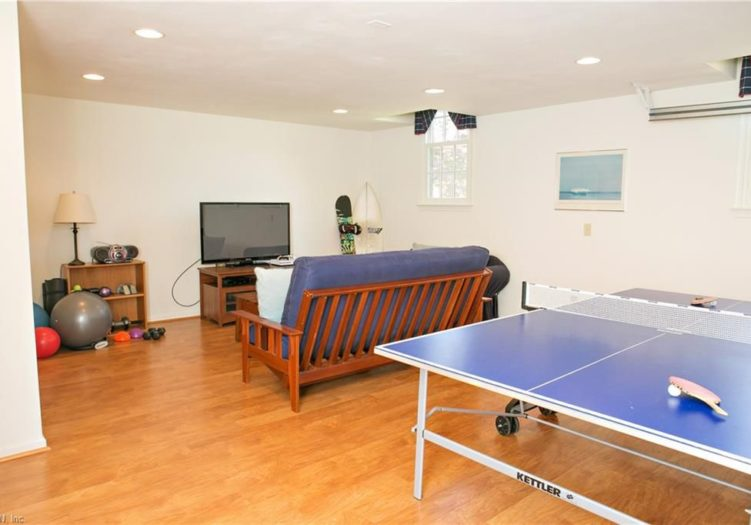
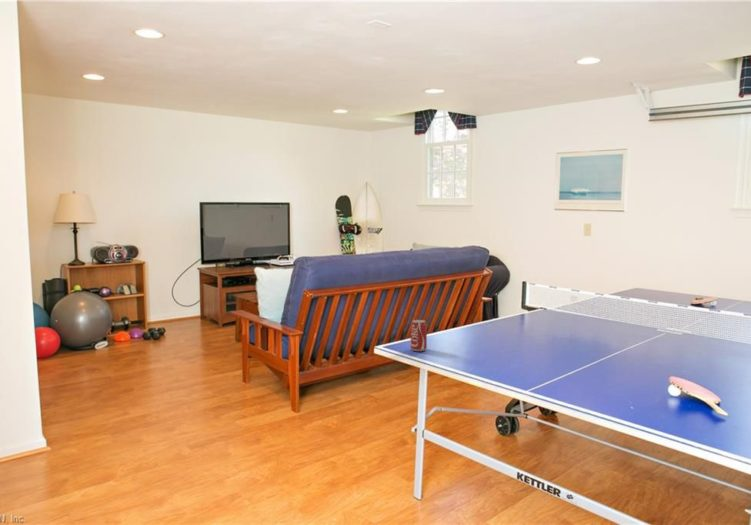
+ beverage can (418, 335)
